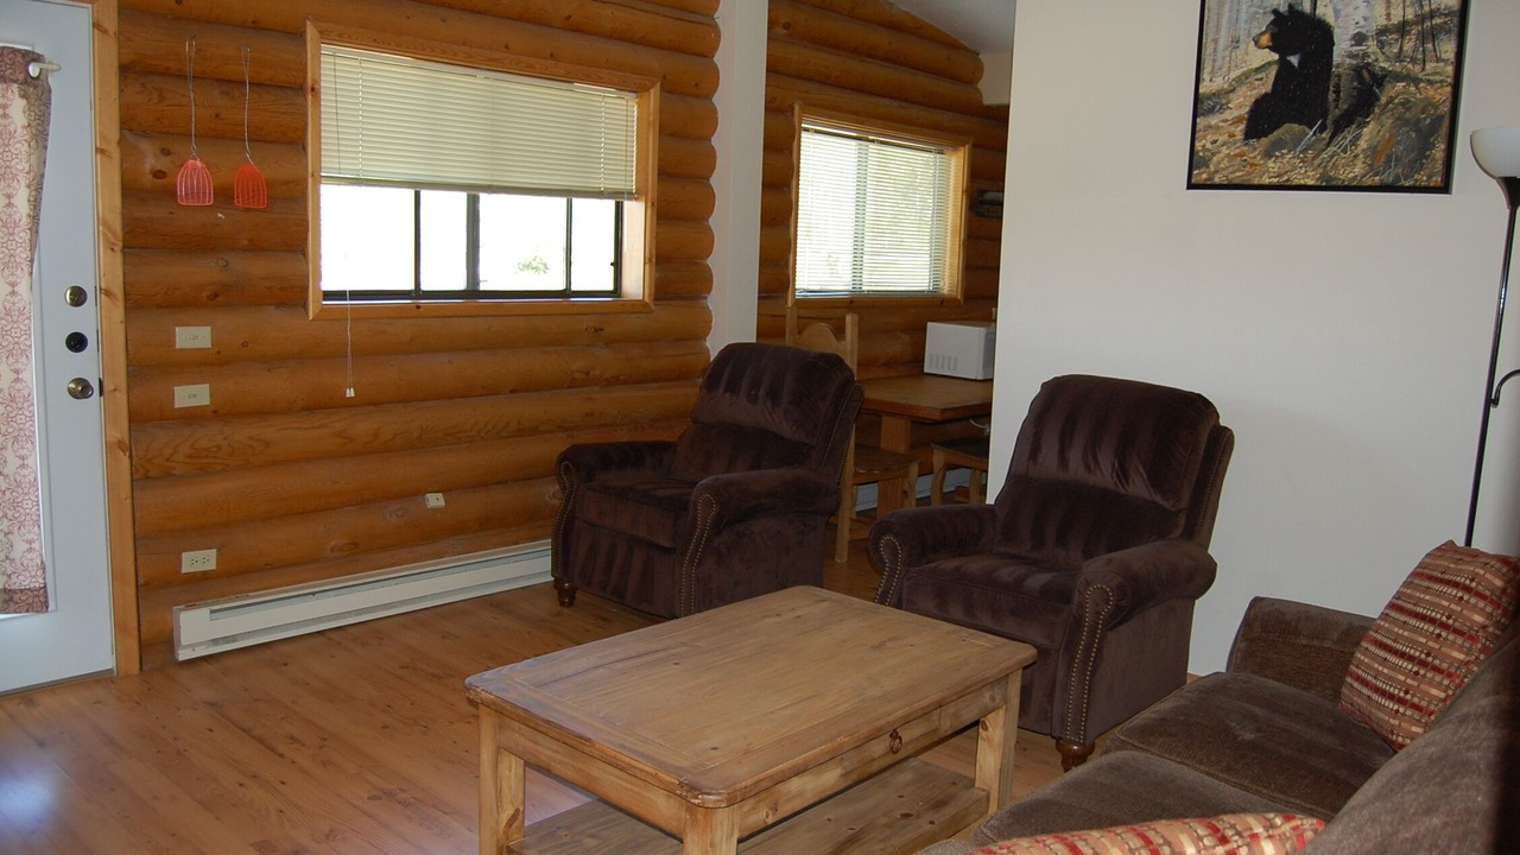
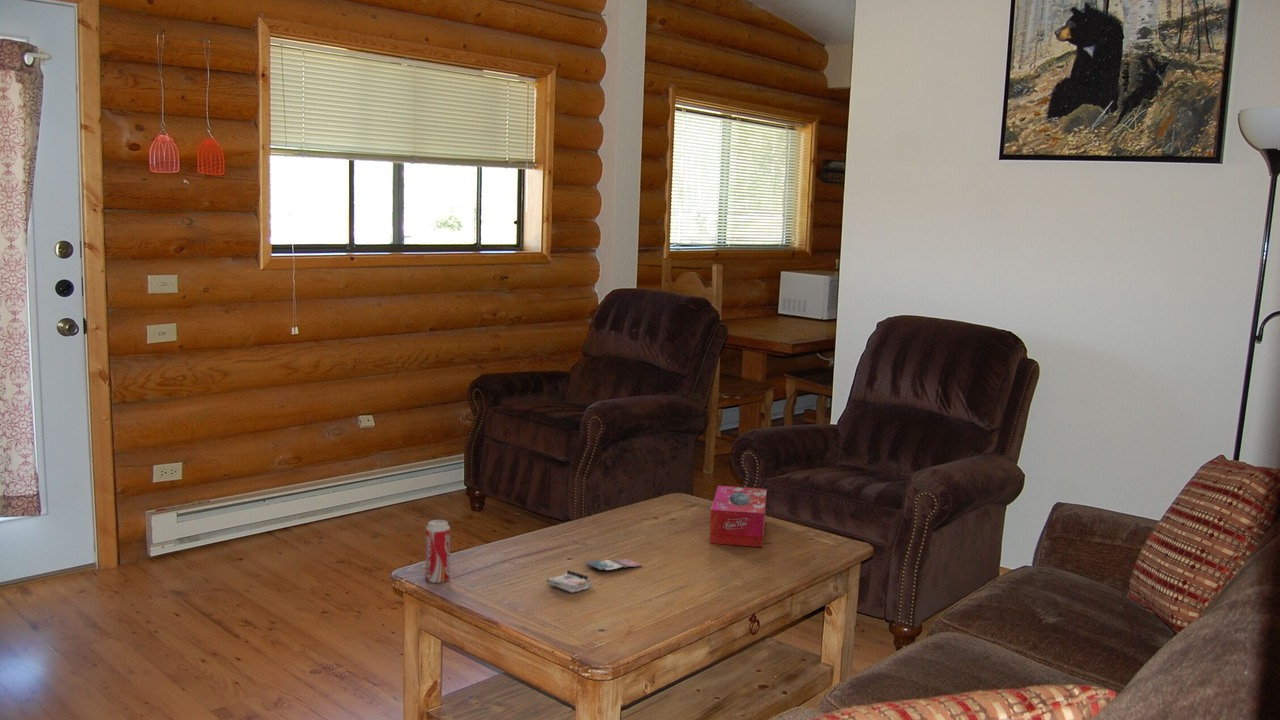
+ tissue box (739, 514)
+ magazine (595, 567)
+ beverage can (437, 551)
